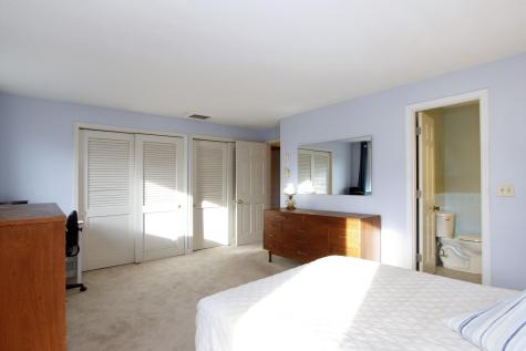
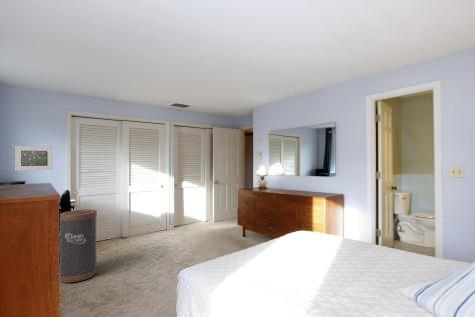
+ trash can (78, 244)
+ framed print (34, 158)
